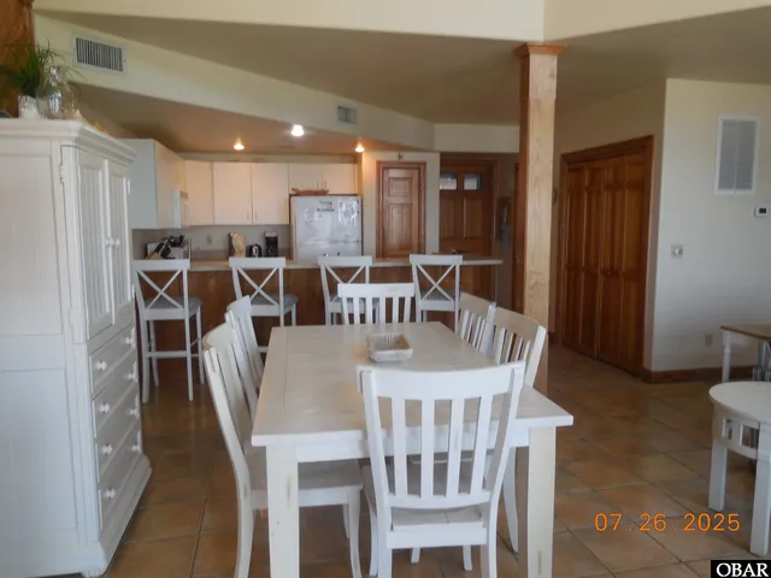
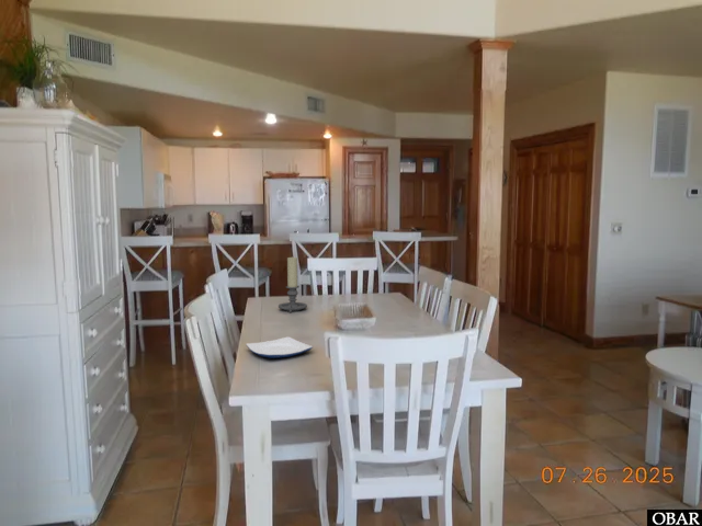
+ candle holder (292, 283)
+ plate (279, 348)
